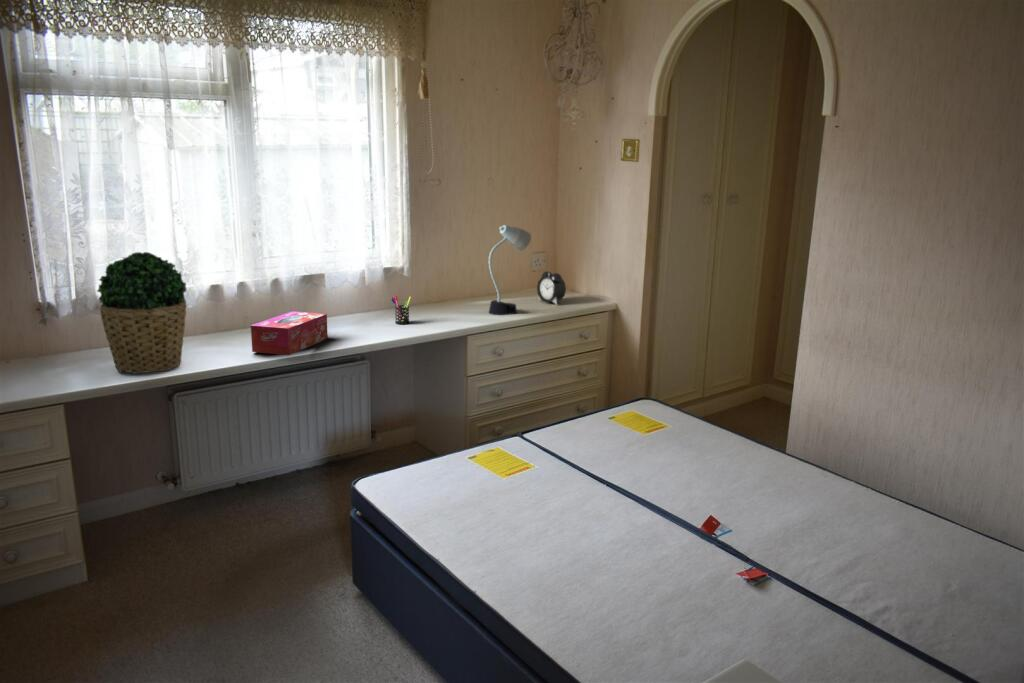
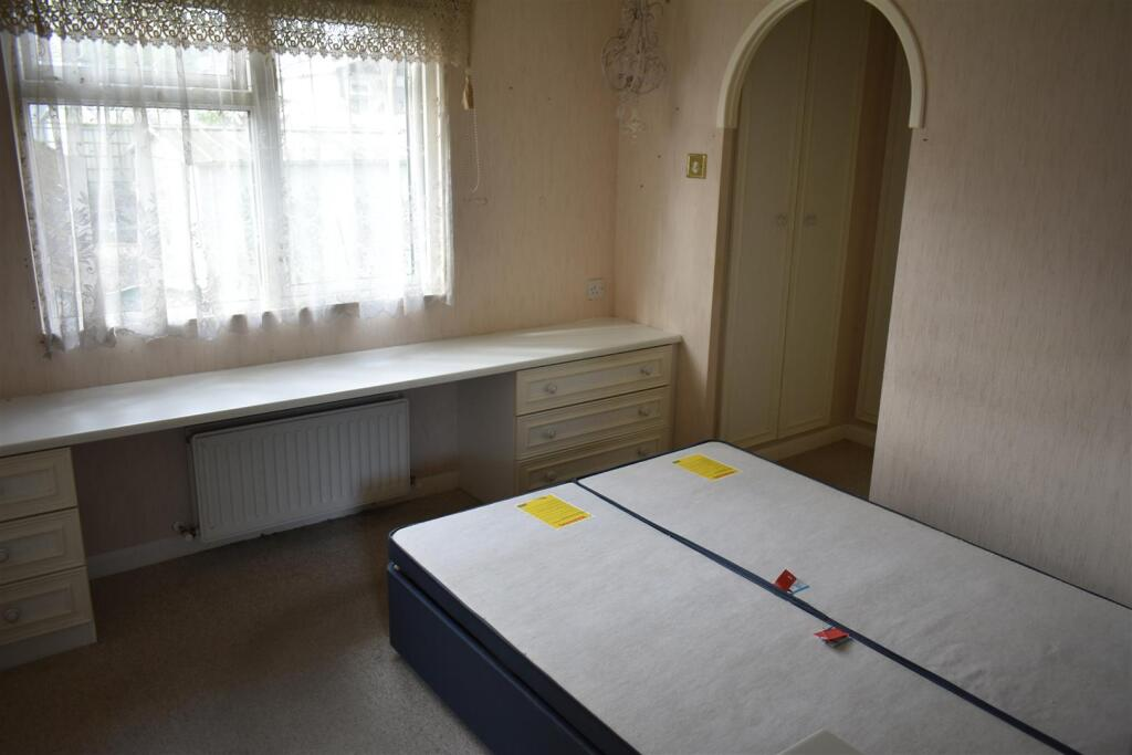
- pen holder (402, 309)
- potted plant (144, 311)
- alarm clock (550, 287)
- desk lamp (492, 272)
- tissue box (290, 332)
